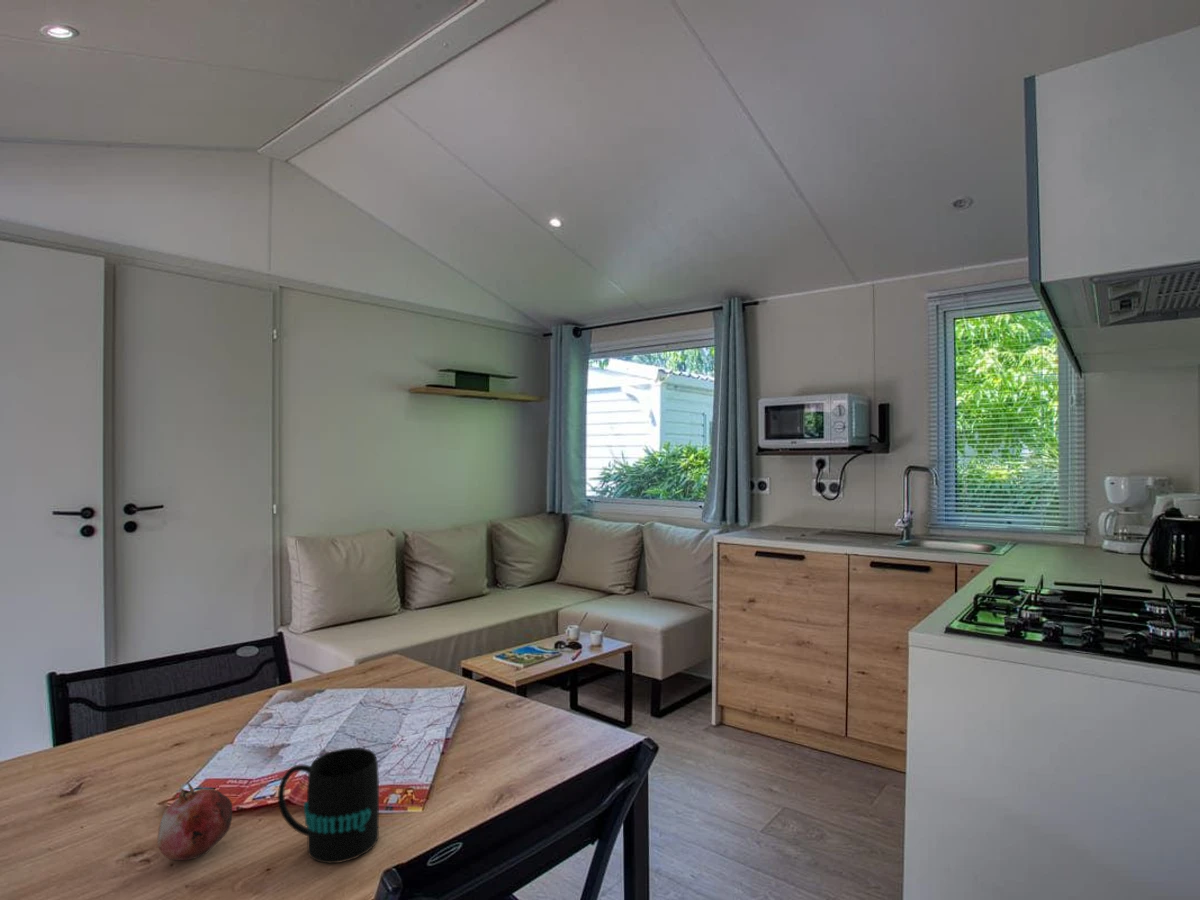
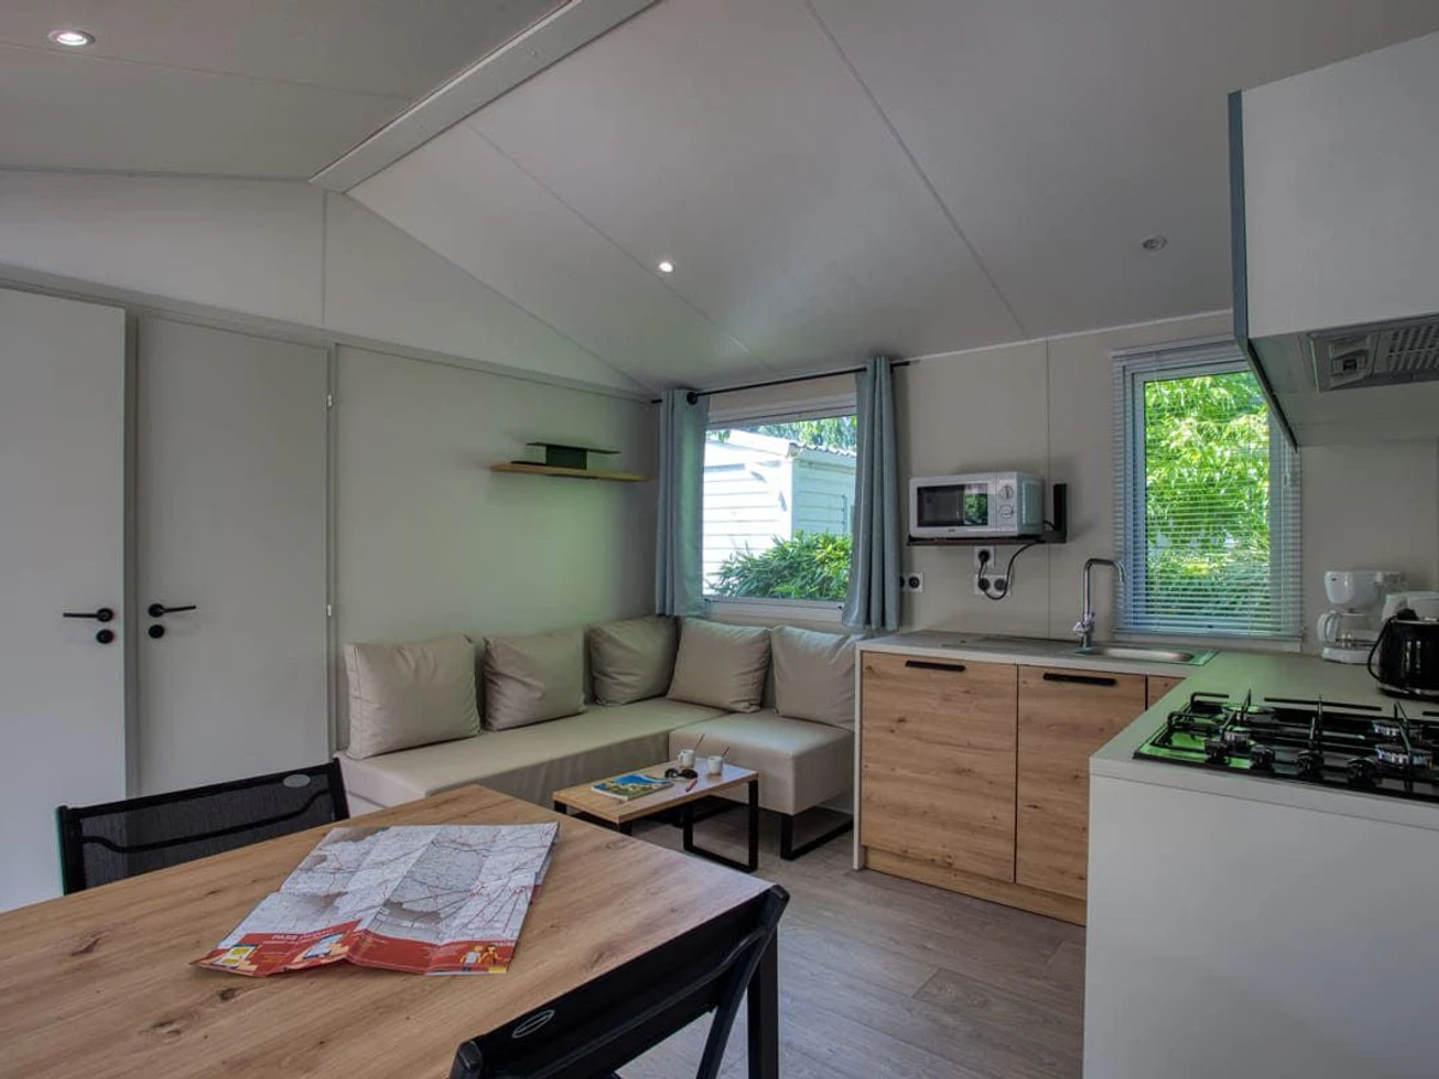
- fruit (195, 816)
- mug (327, 804)
